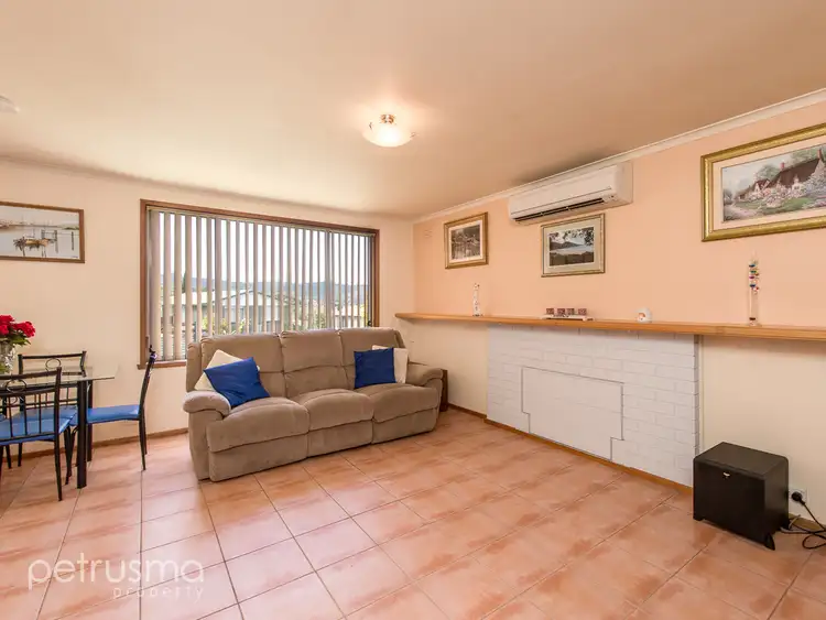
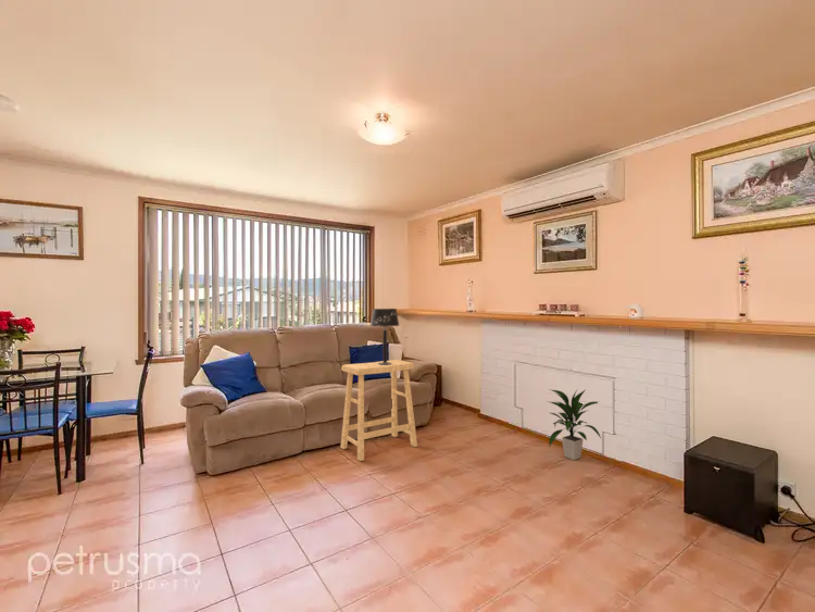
+ stool (391, 409)
+ table lamp (385, 336)
+ indoor plant (569, 421)
